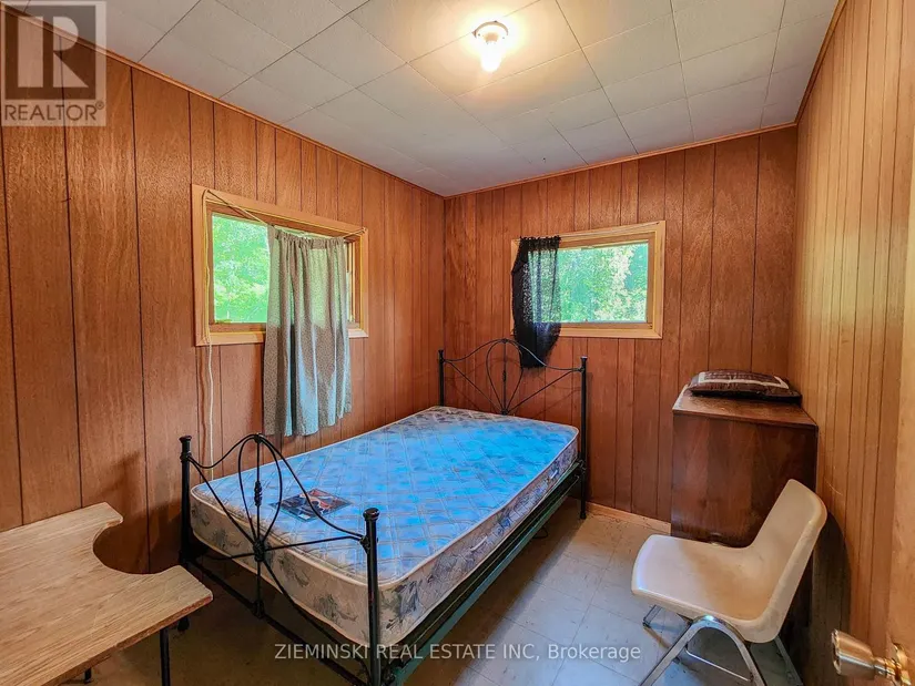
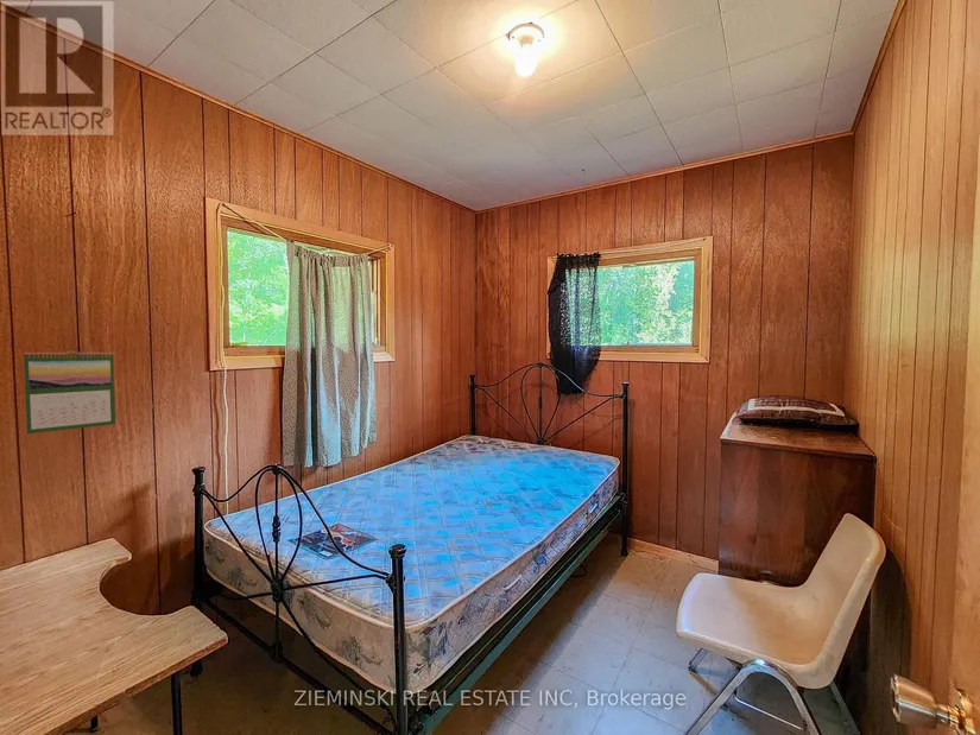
+ calendar (71, 389)
